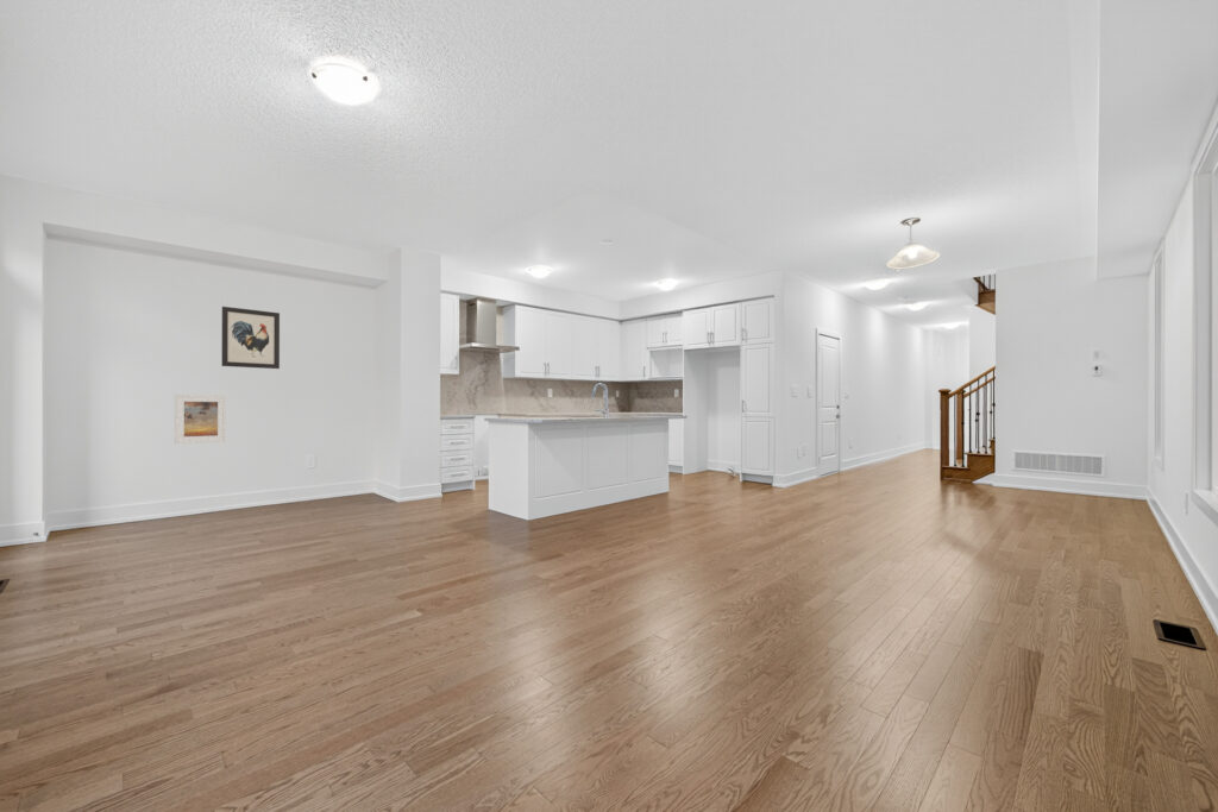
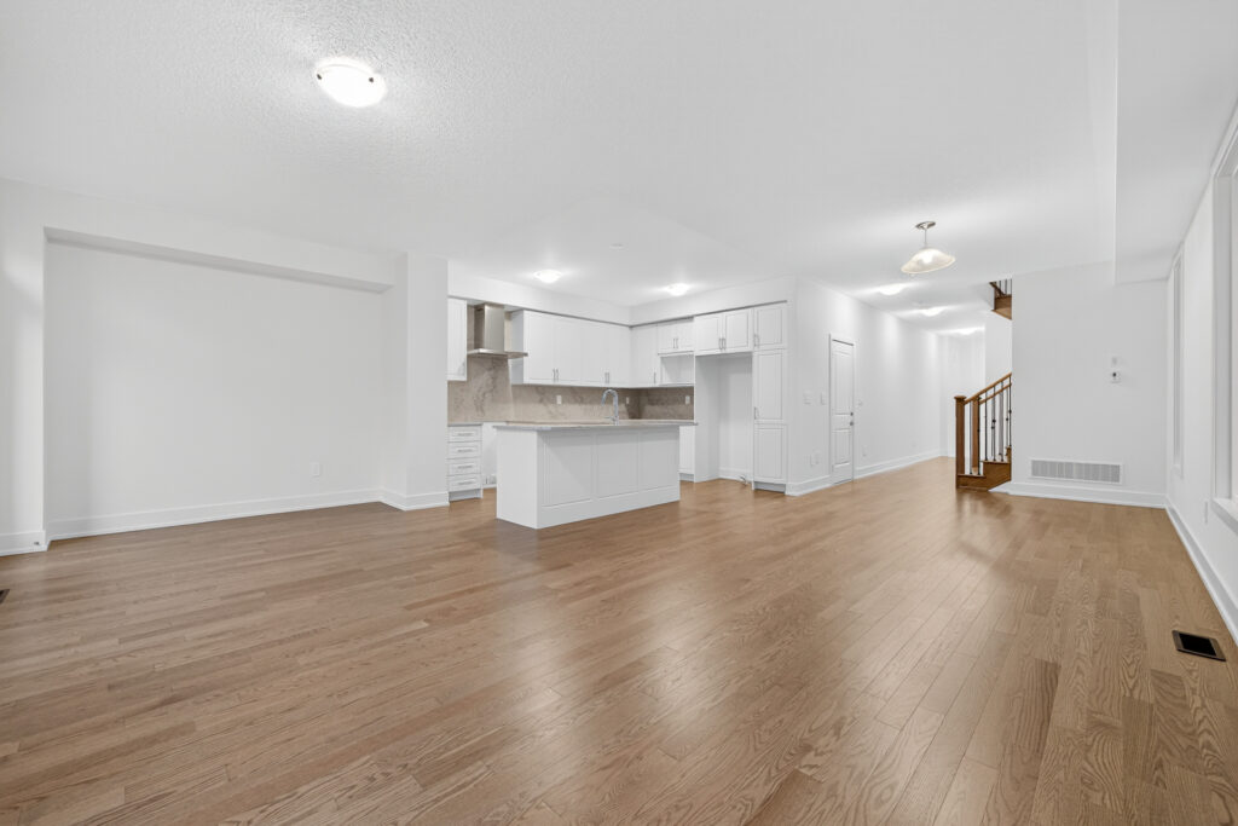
- wall art (251, 338)
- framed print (201, 418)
